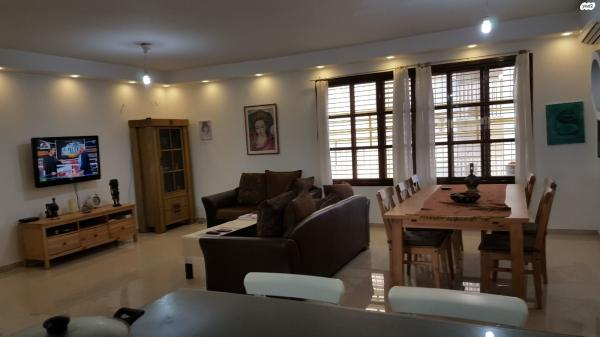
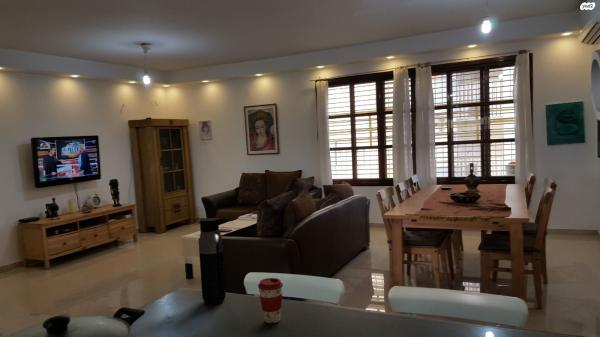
+ water bottle (211, 260)
+ coffee cup (271, 300)
